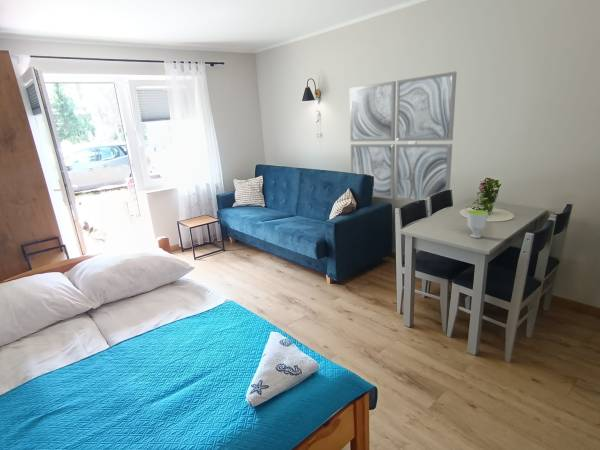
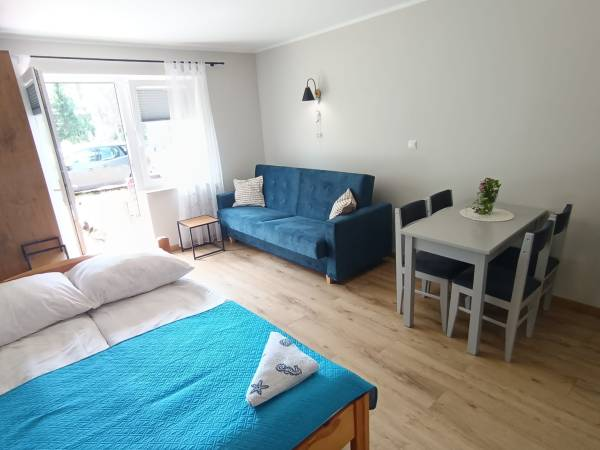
- wall art (394, 144)
- cup (476, 224)
